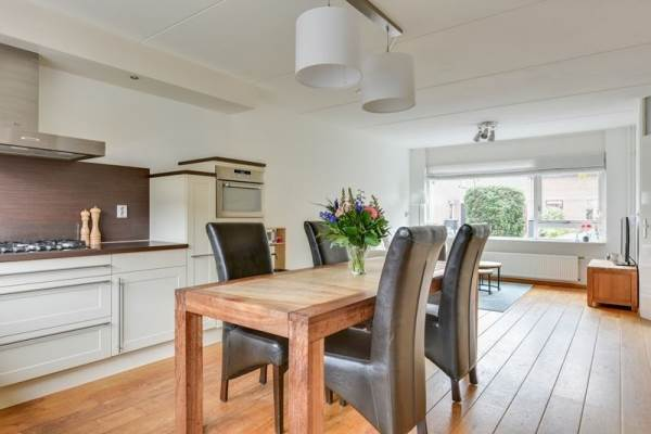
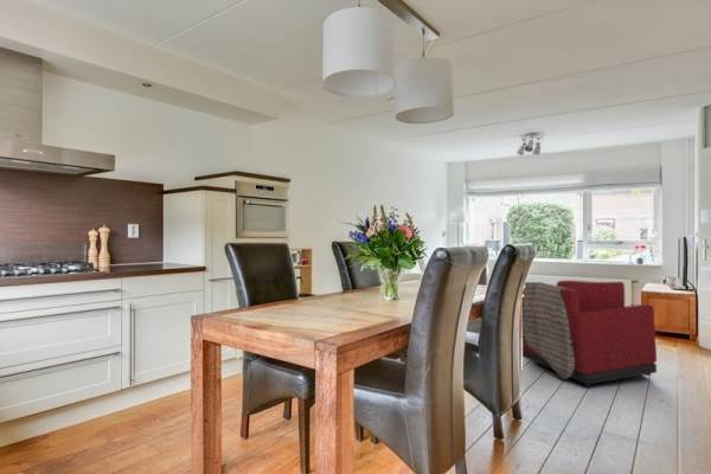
+ armchair (574, 321)
